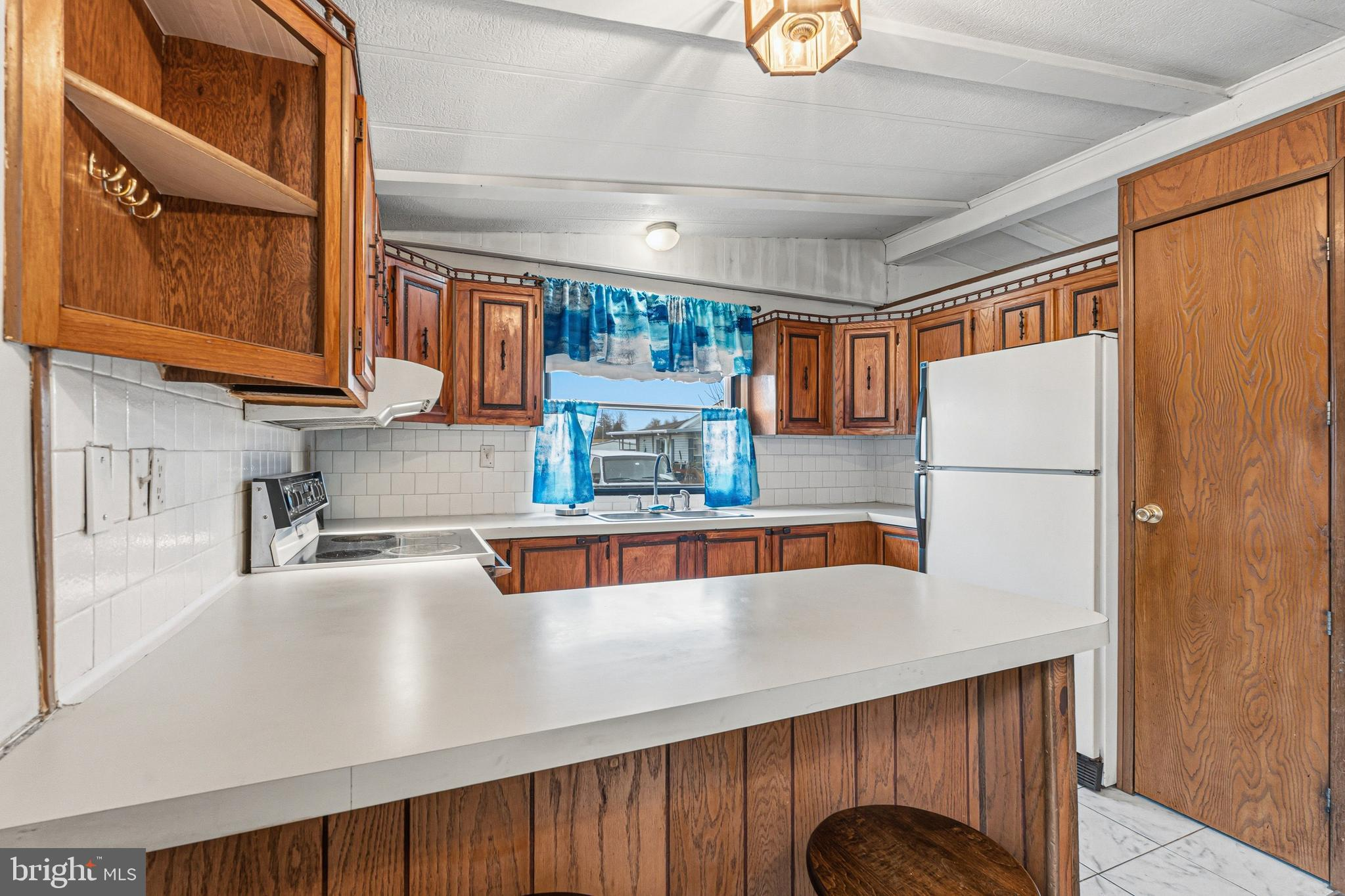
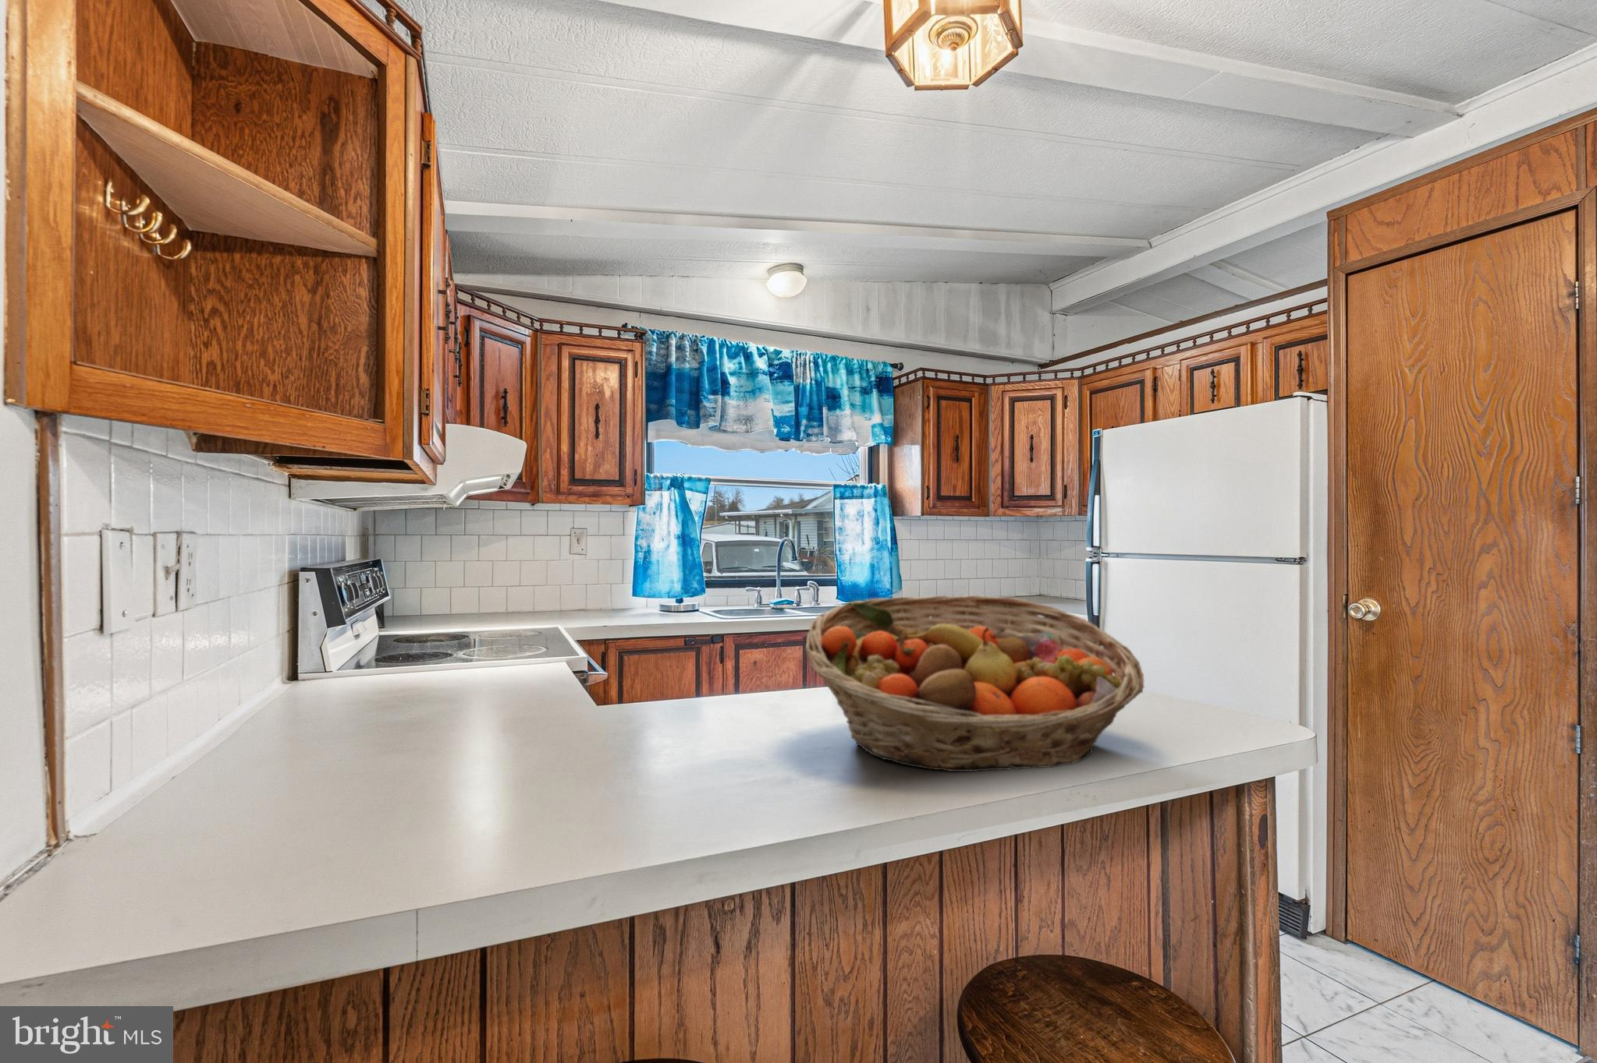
+ fruit basket (968, 673)
